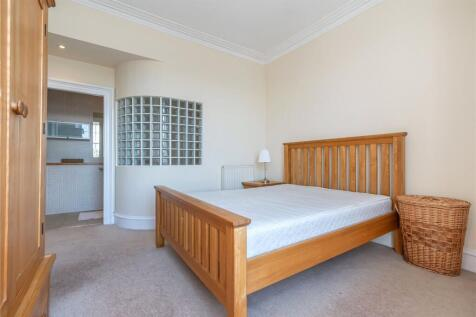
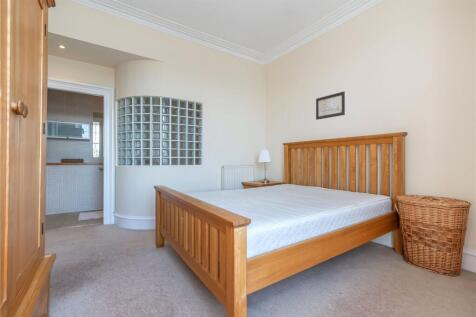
+ wall art (329, 106)
